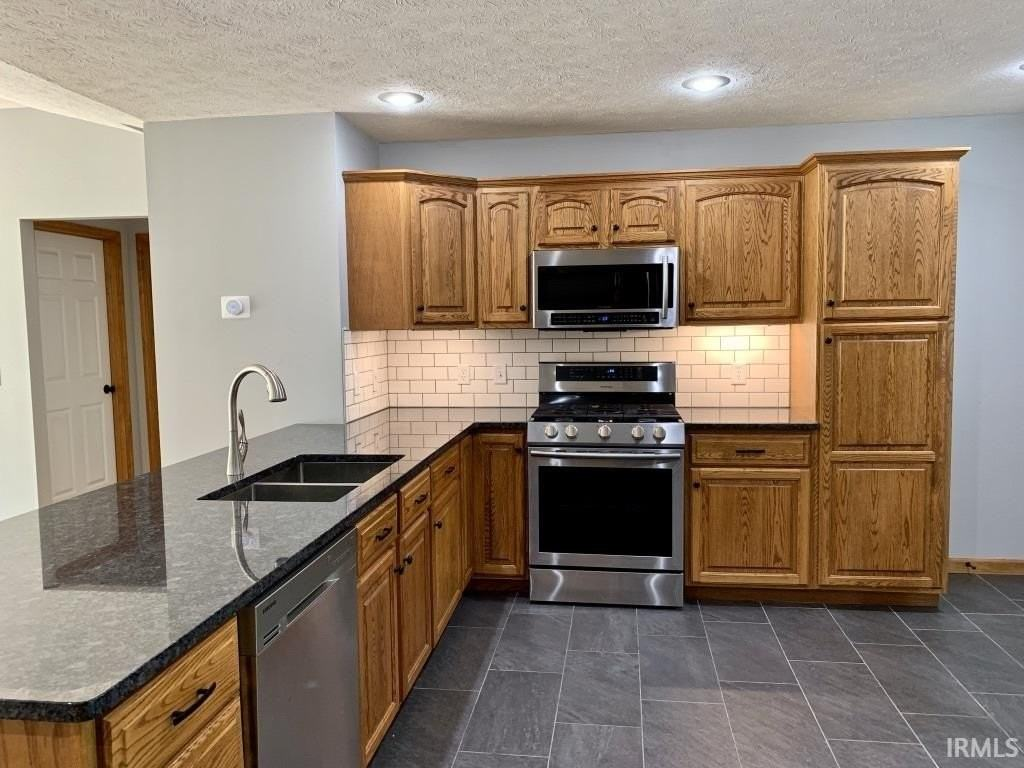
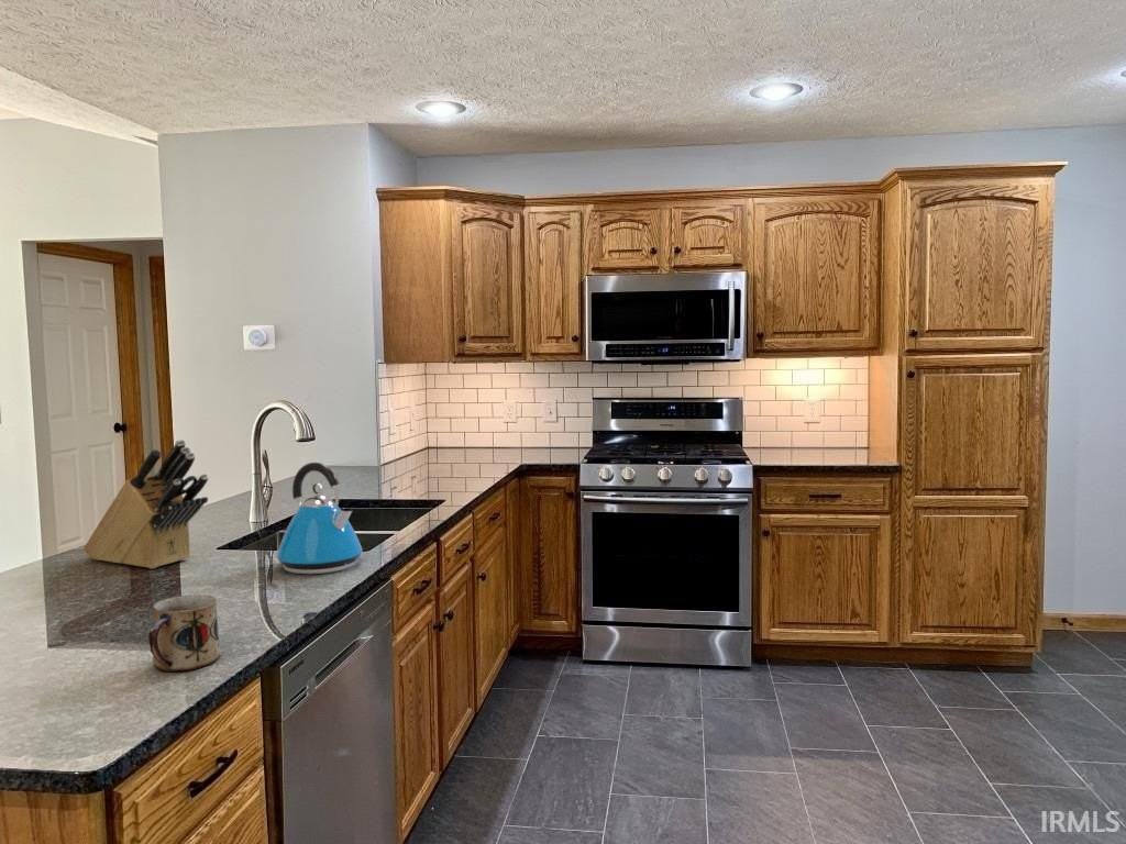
+ knife block (145, 500)
+ kettle (316, 513)
+ mug (184, 632)
